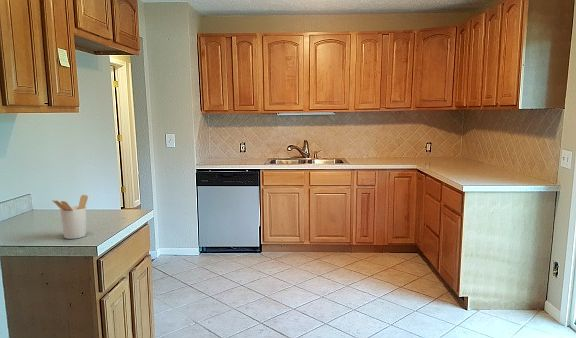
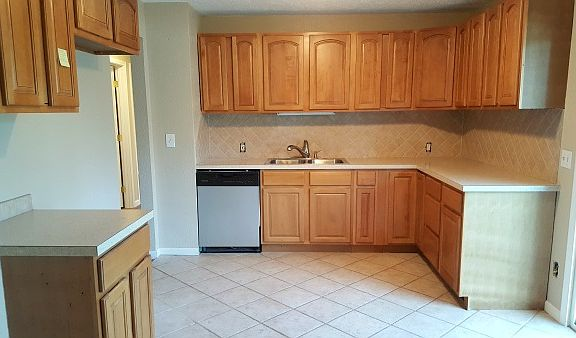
- utensil holder (70, 216)
